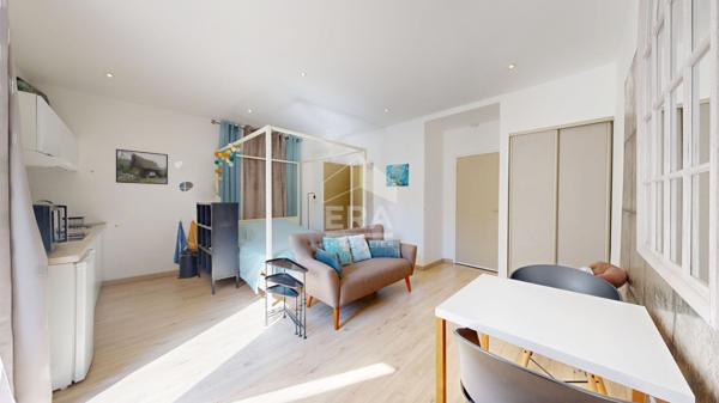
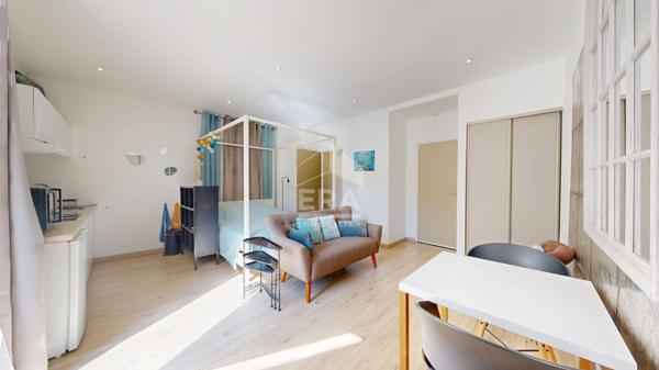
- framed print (143, 167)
